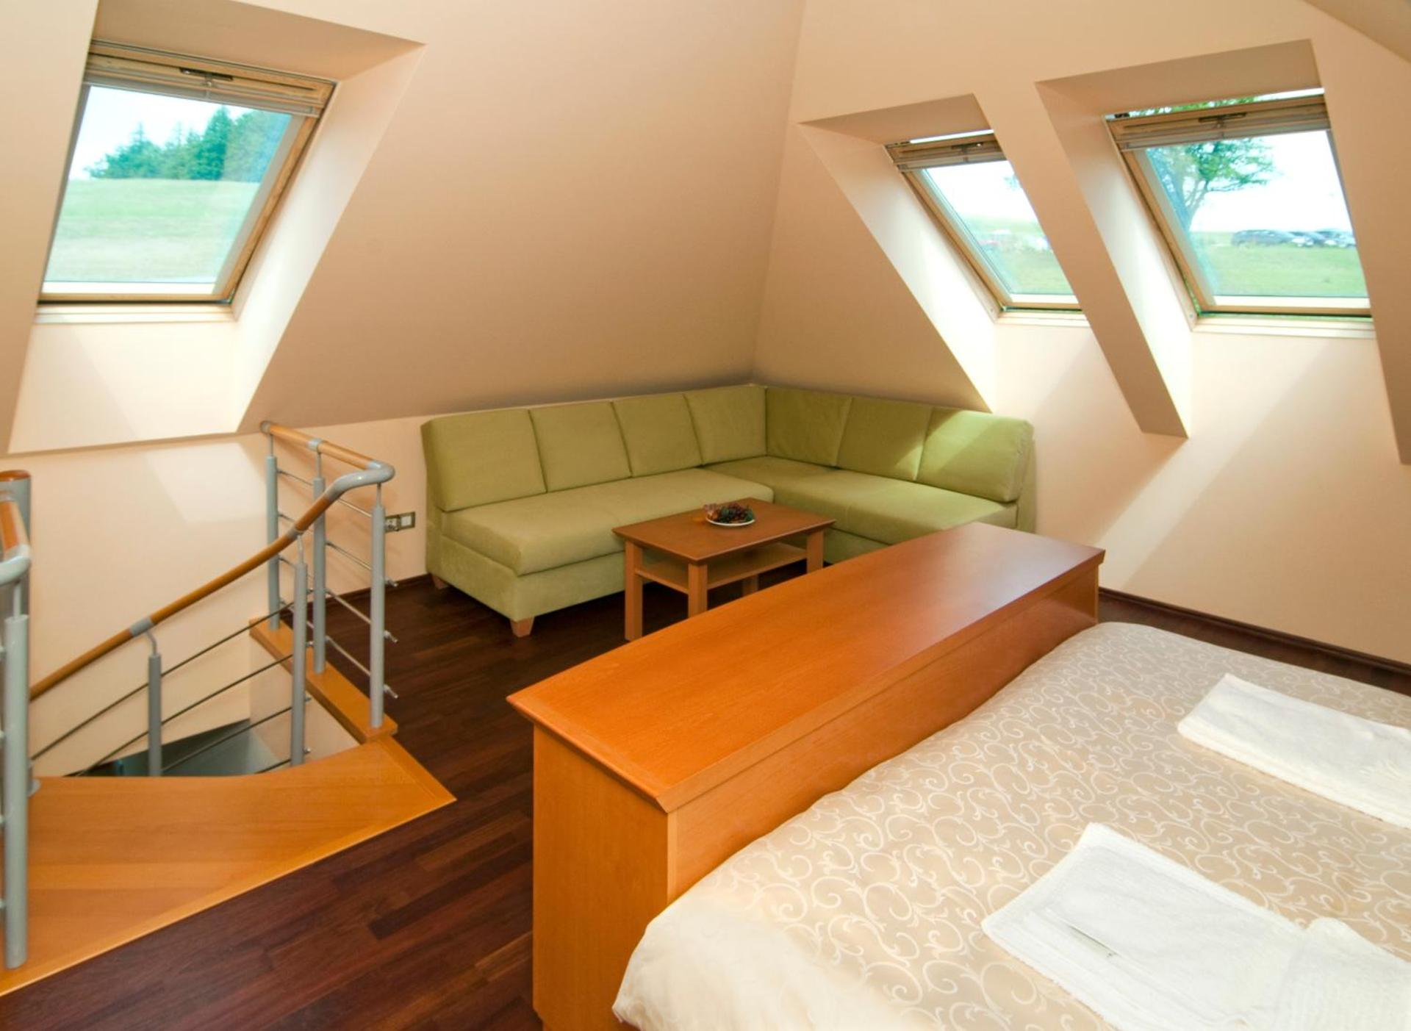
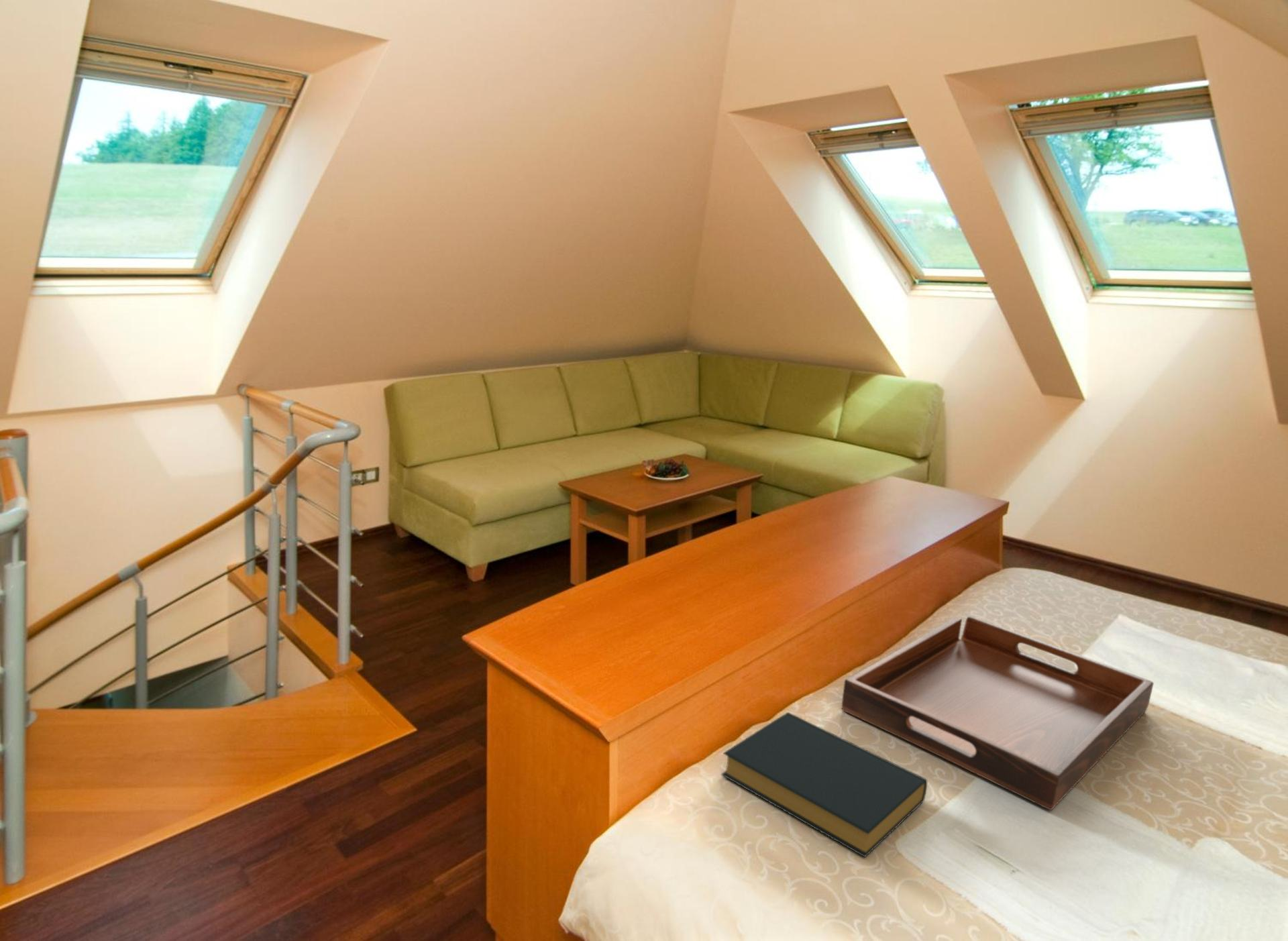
+ hardback book (822, 776)
+ serving tray (999, 695)
